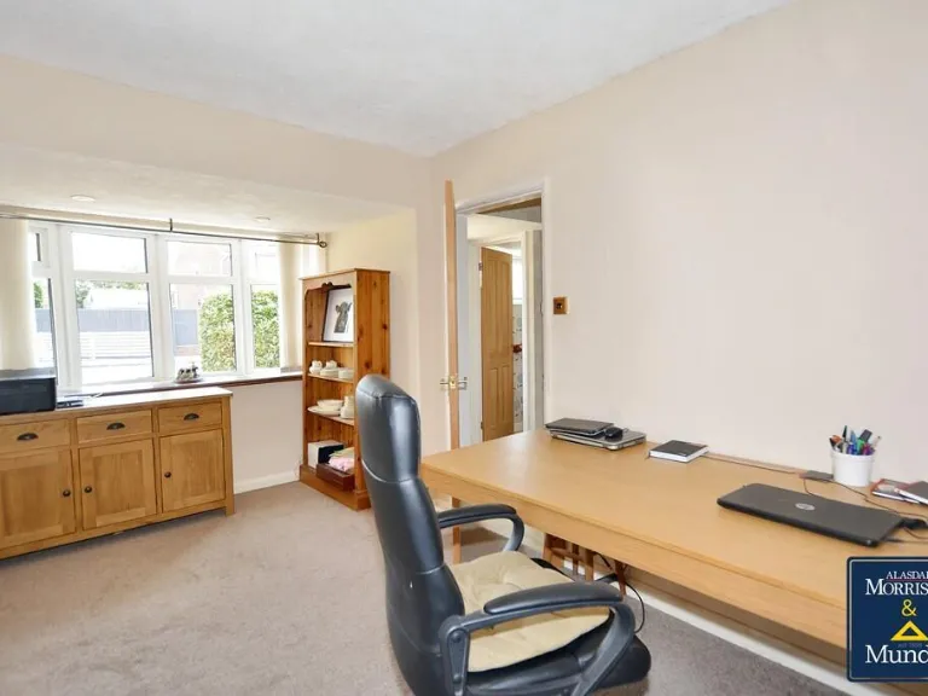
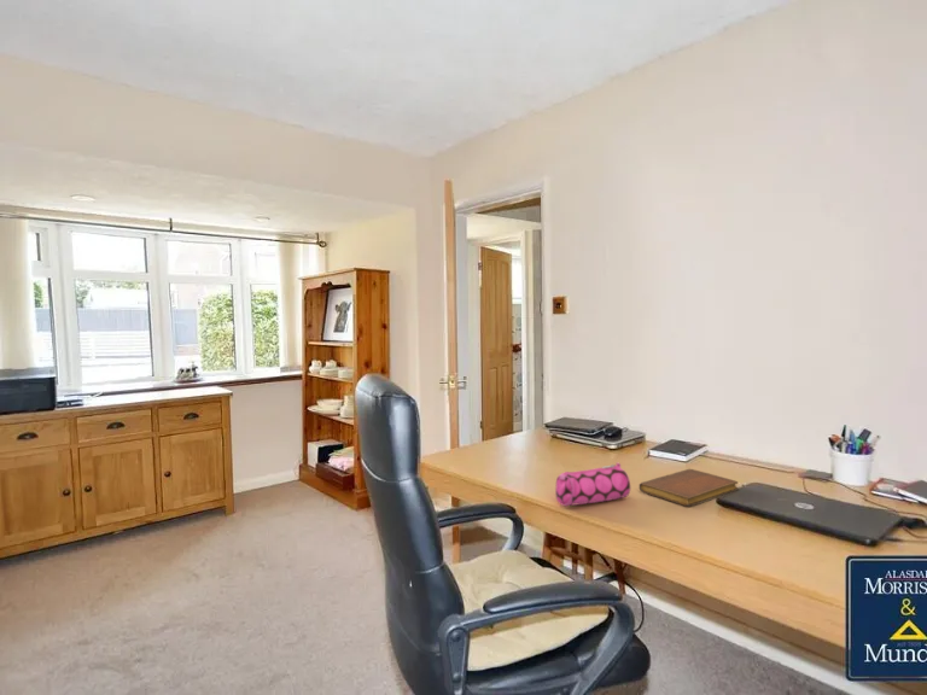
+ pencil case (591, 484)
+ notebook (688, 485)
